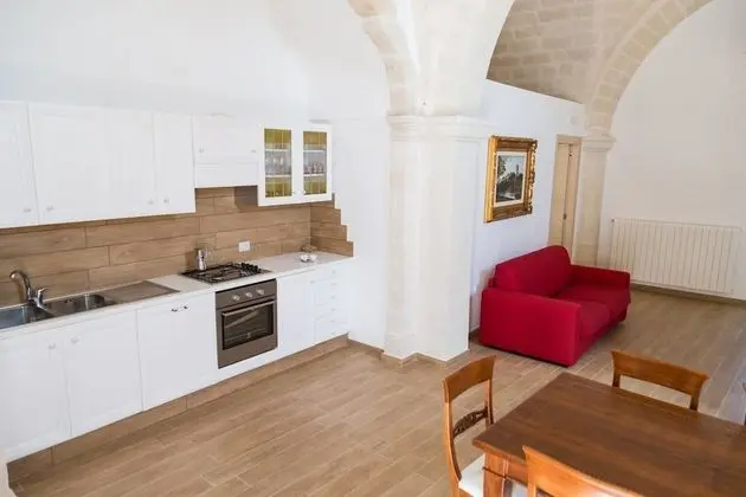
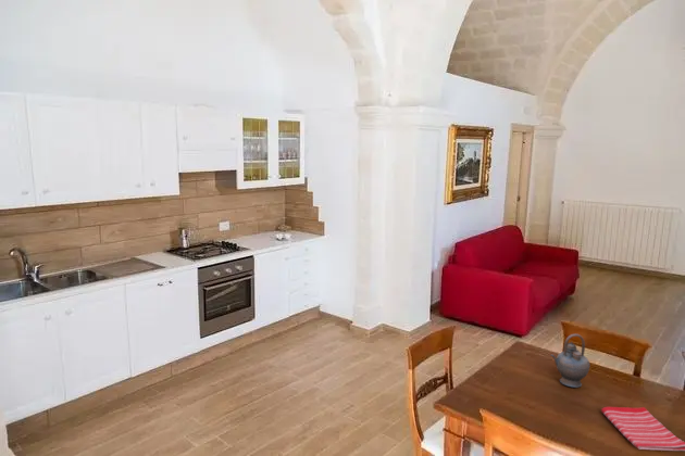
+ dish towel (642, 427)
+ teapot (569, 358)
